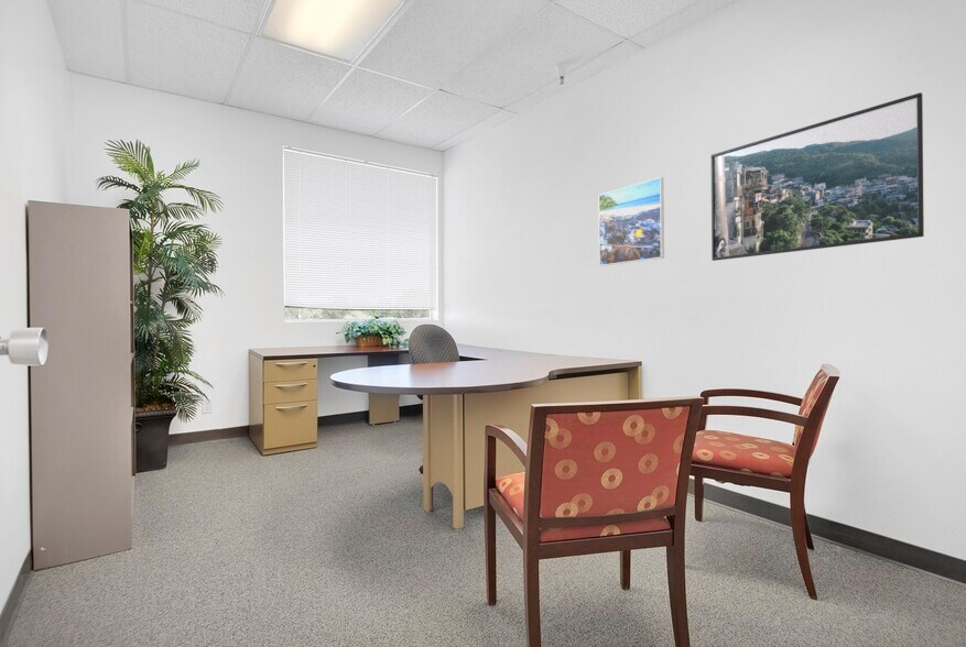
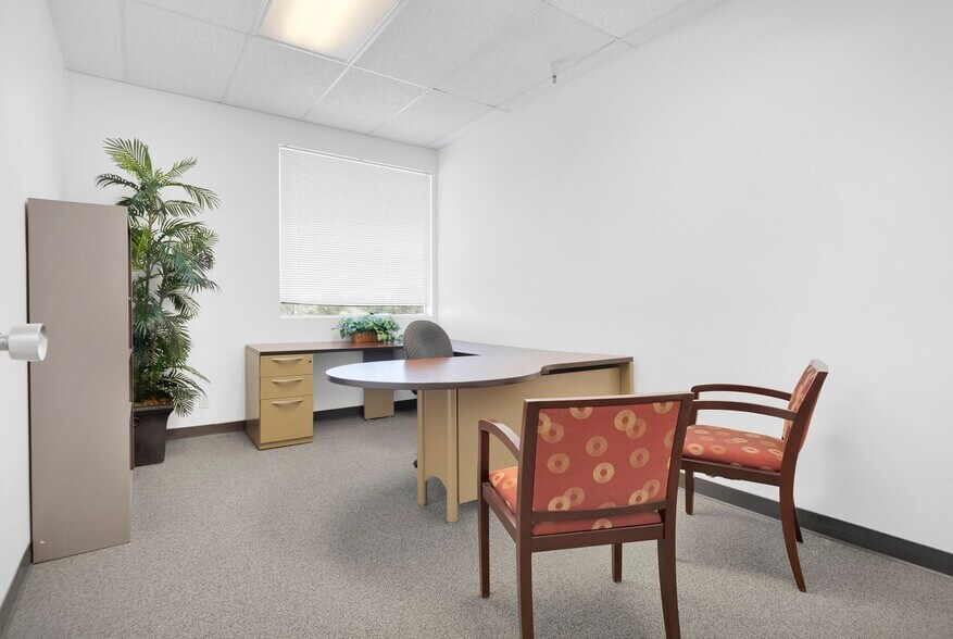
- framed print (629, 224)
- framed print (801, 189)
